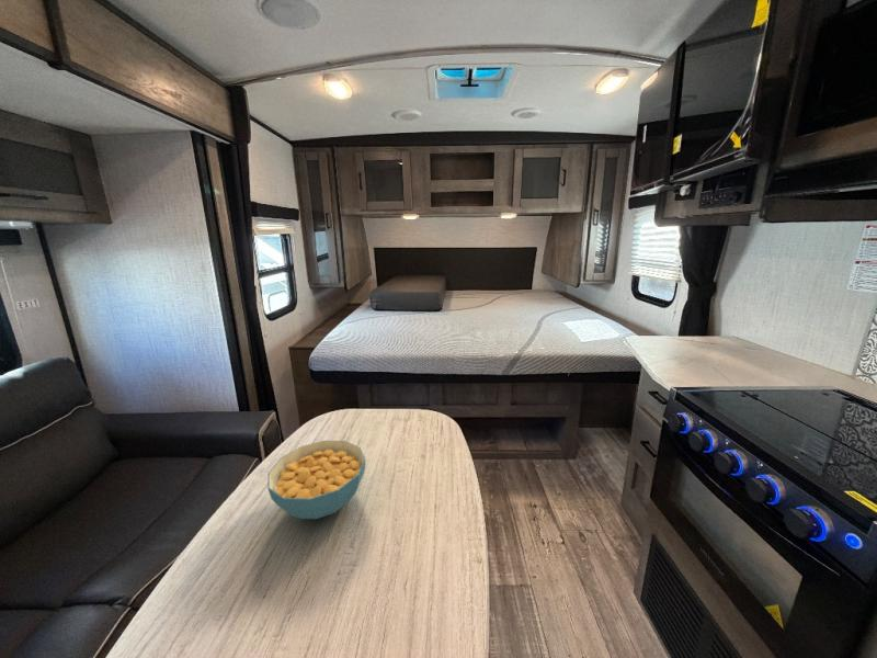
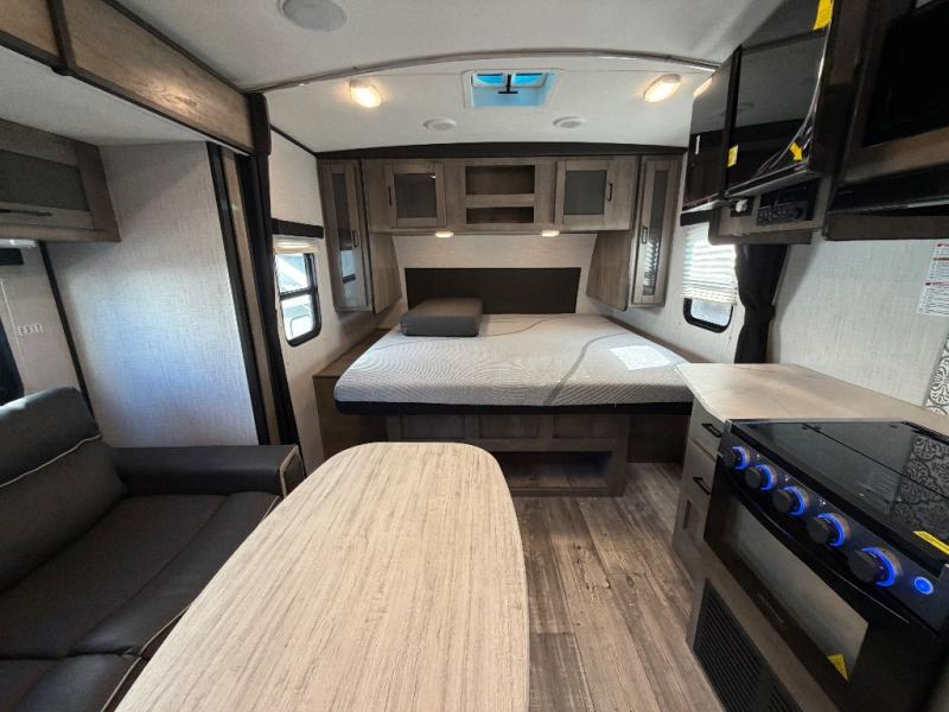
- cereal bowl (320, 485)
